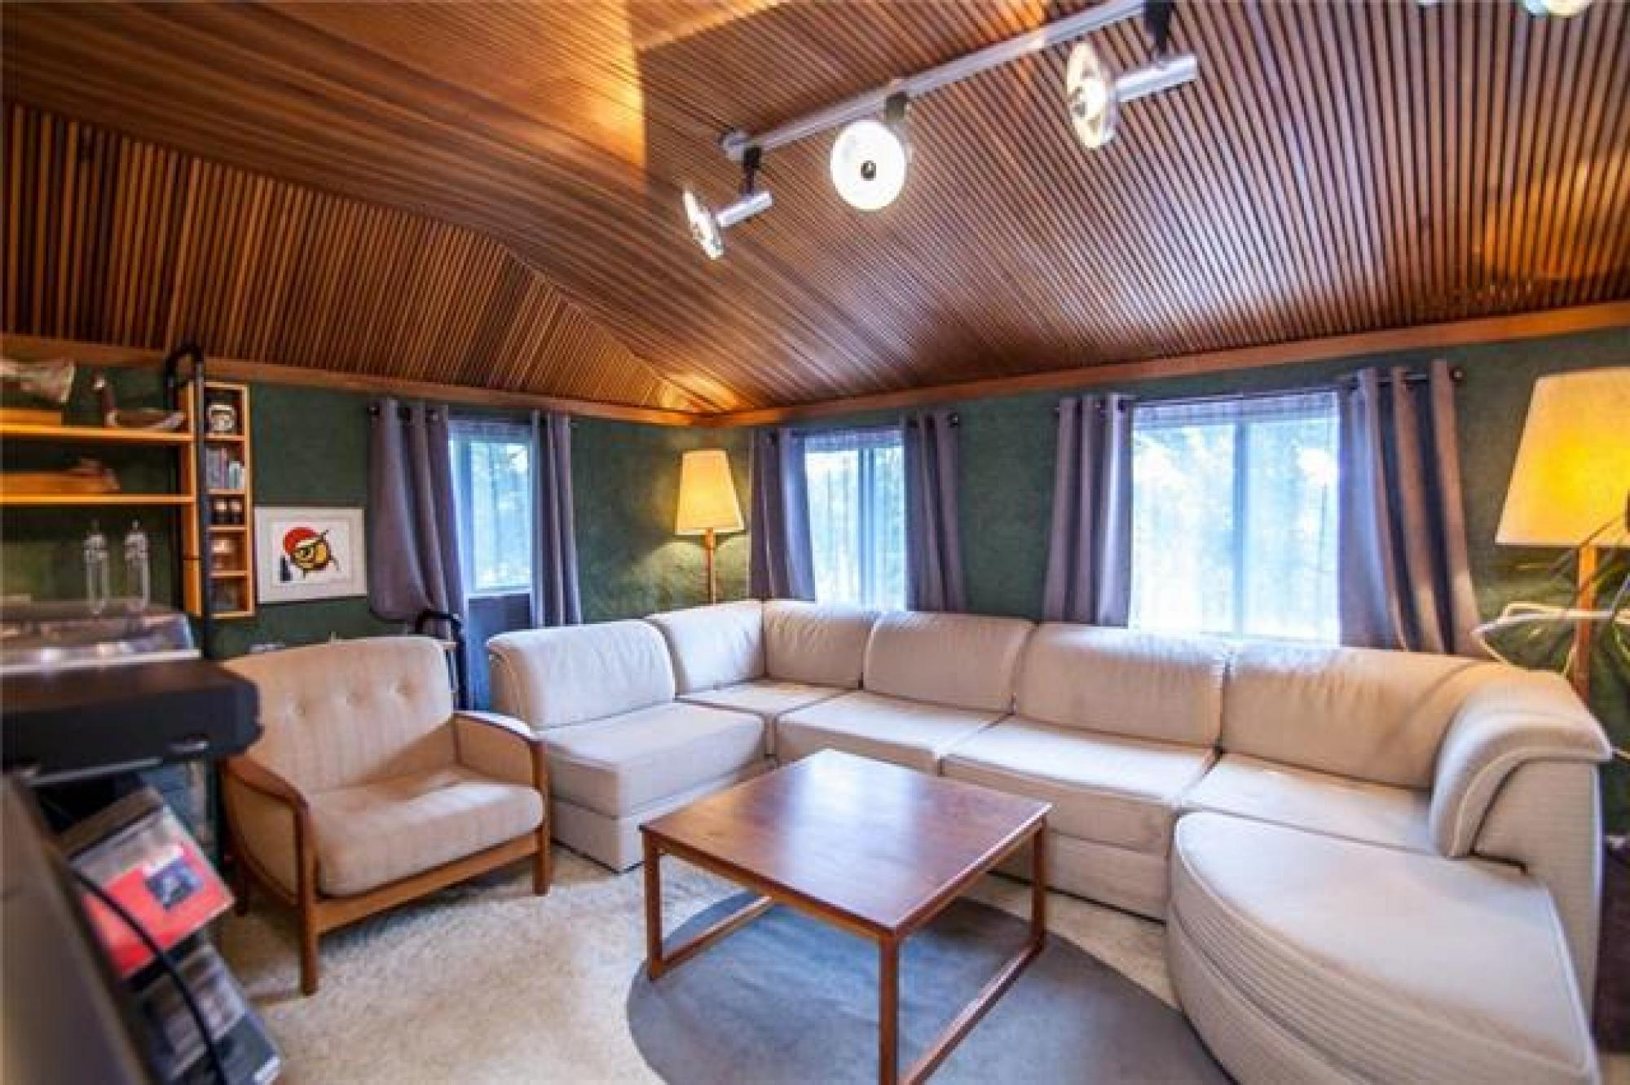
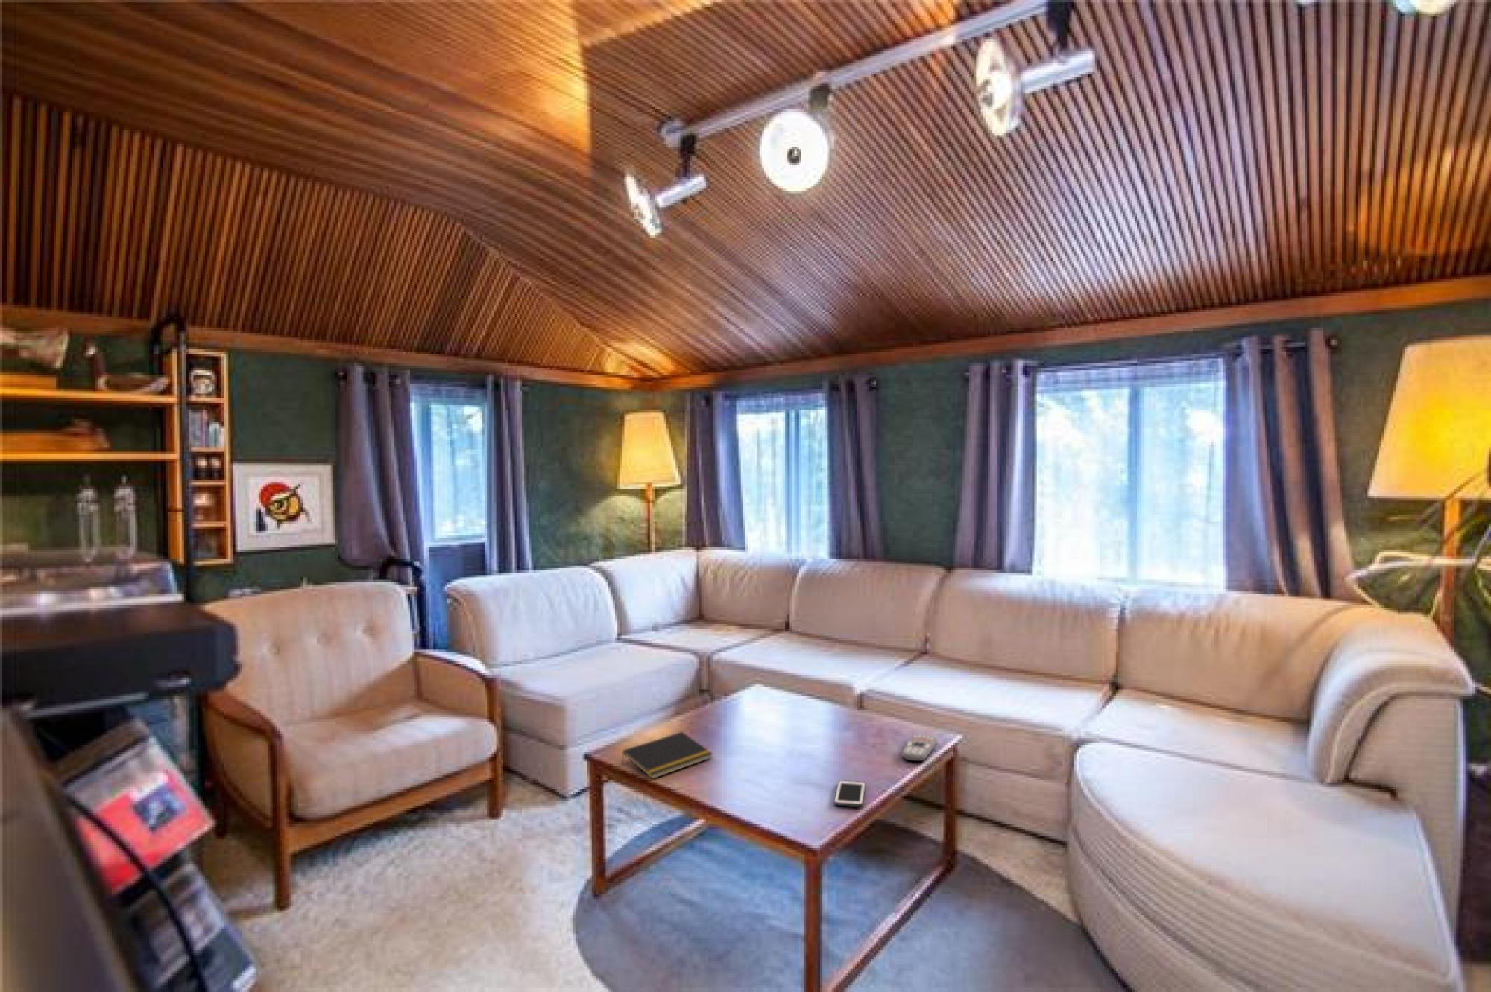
+ cell phone (850, 793)
+ remote control (918, 747)
+ notepad (668, 754)
